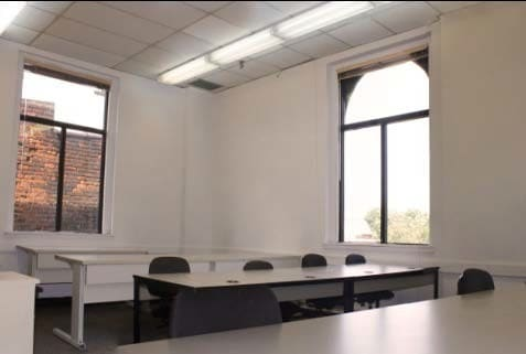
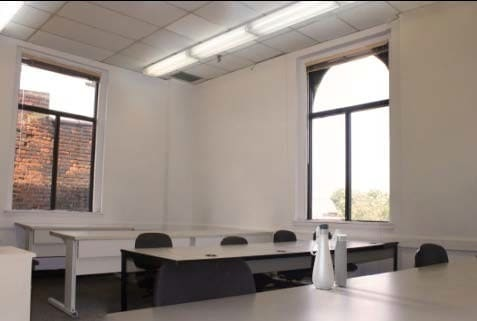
+ water bottle (328, 255)
